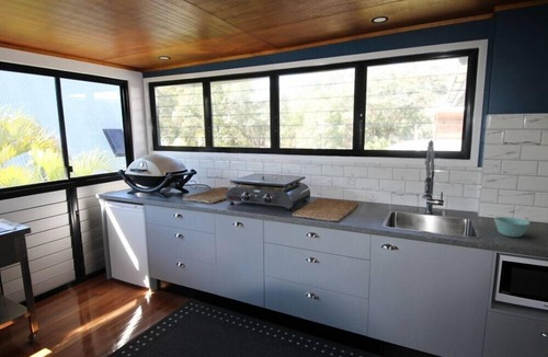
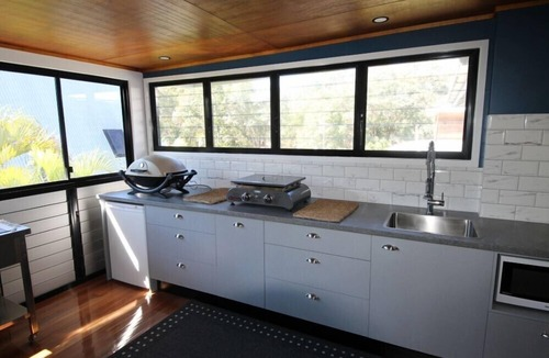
- bowl (511, 227)
